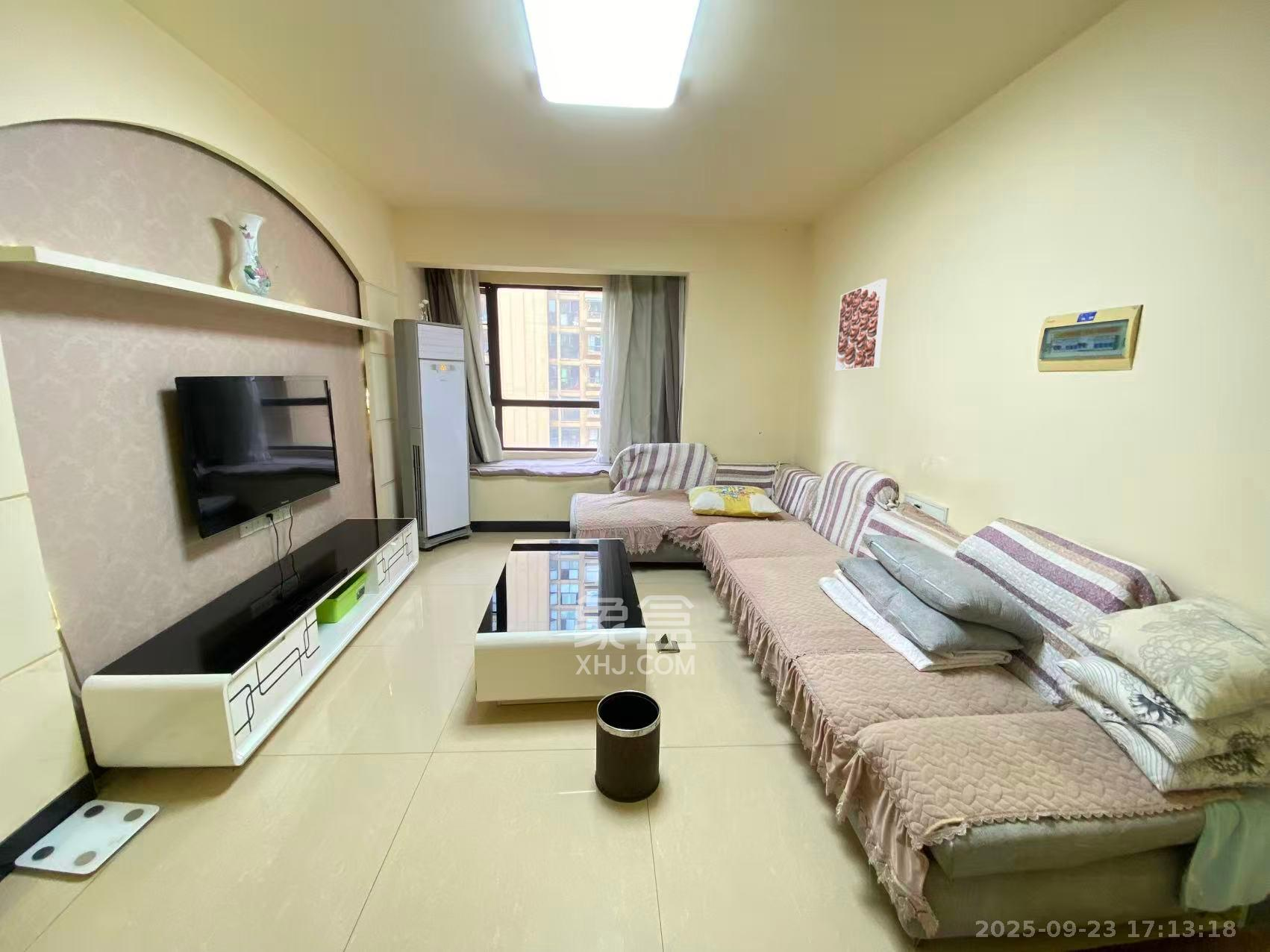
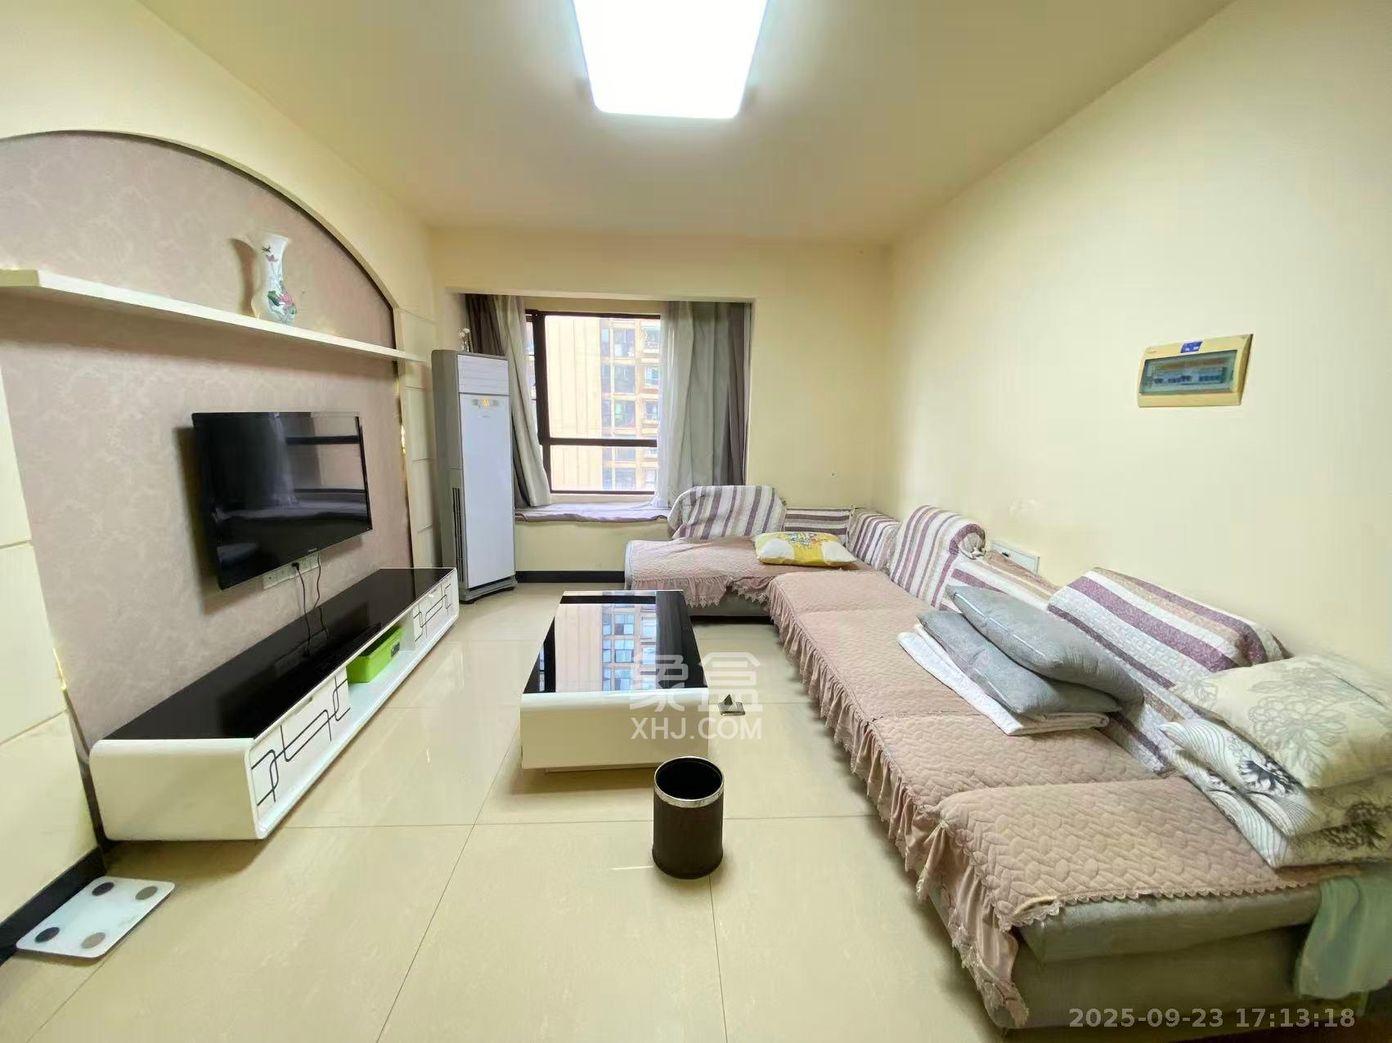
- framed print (858, 328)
